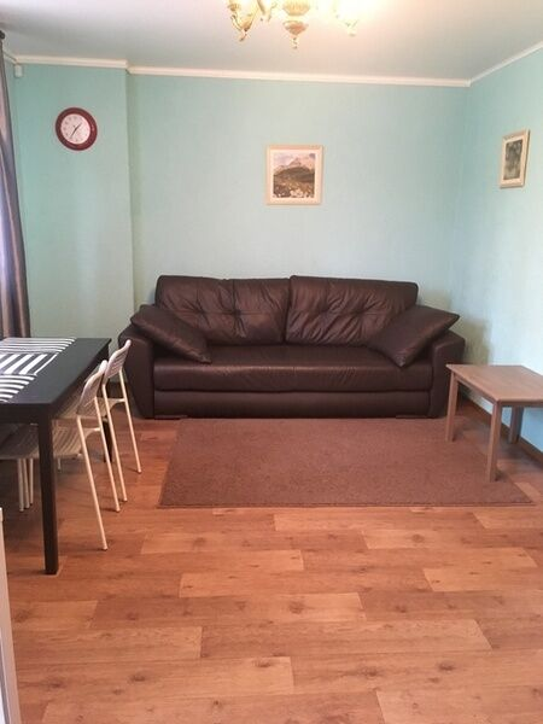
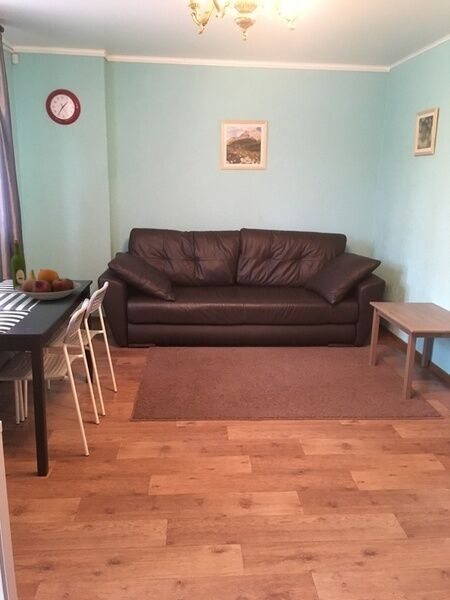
+ fruit bowl (48, 283)
+ wine bottle (18, 264)
